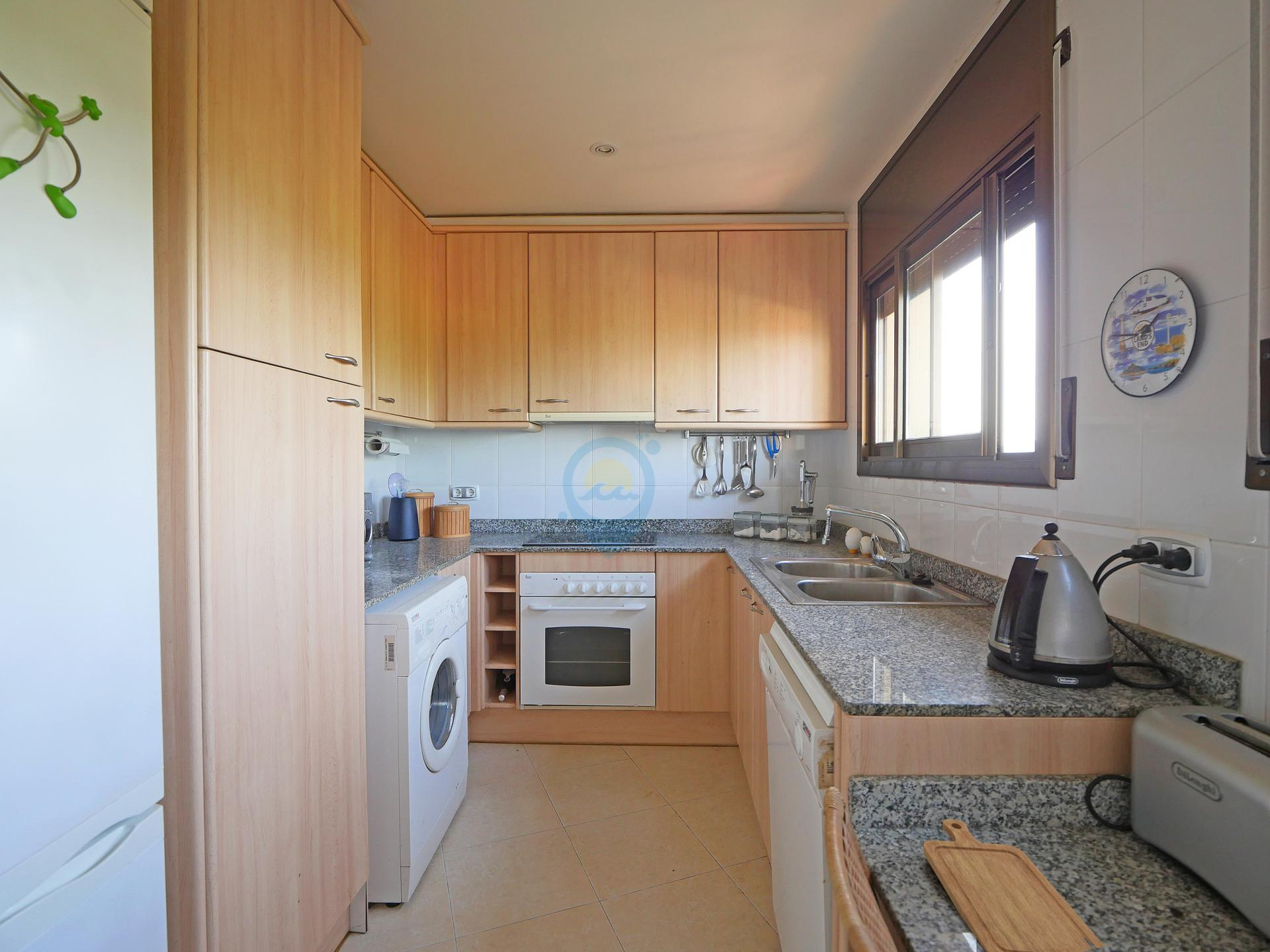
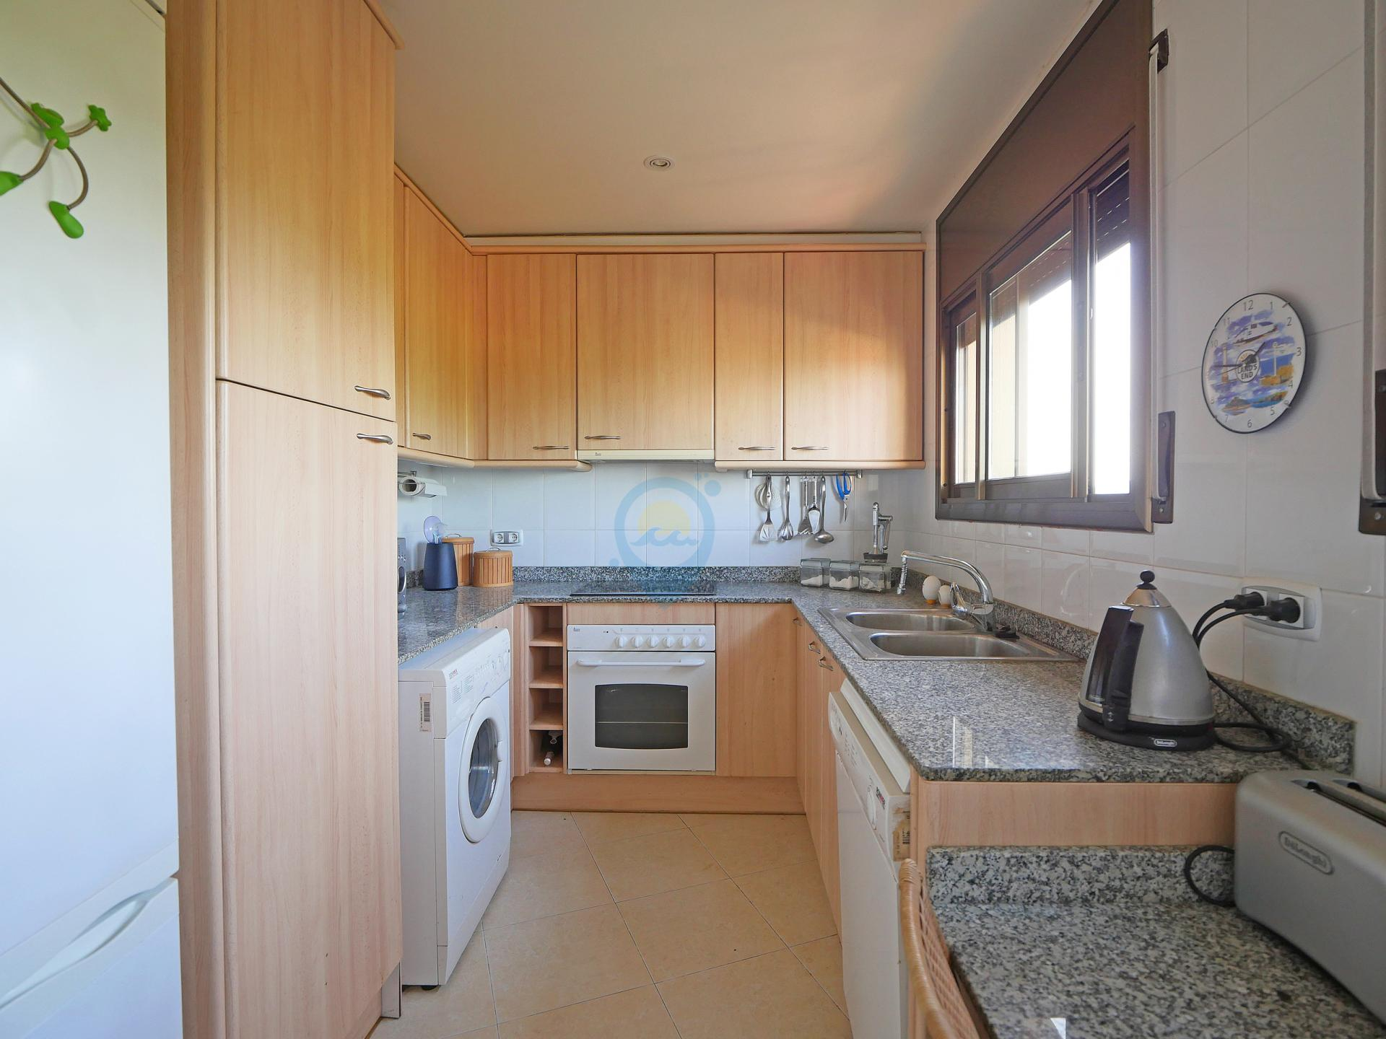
- chopping board (996, 885)
